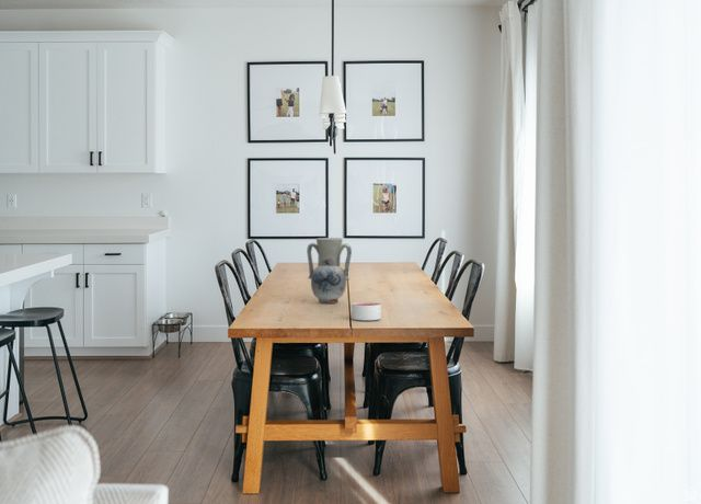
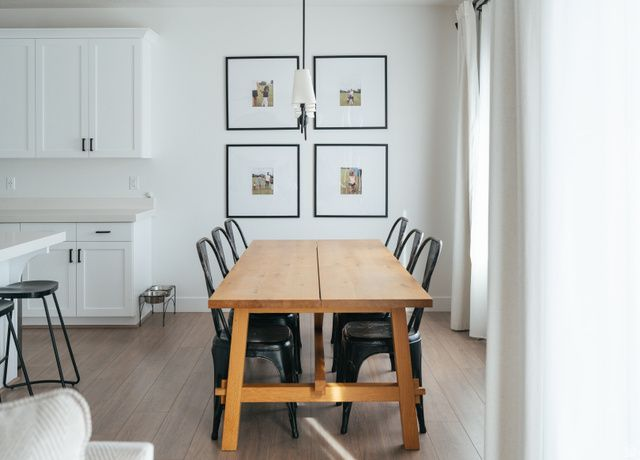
- candle (366, 310)
- vase (329, 270)
